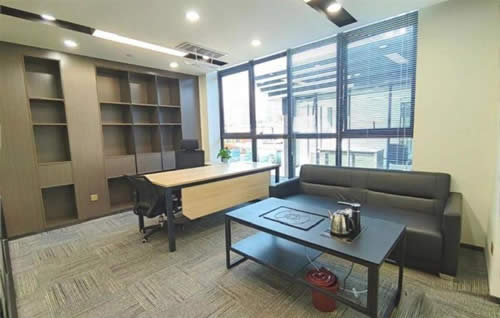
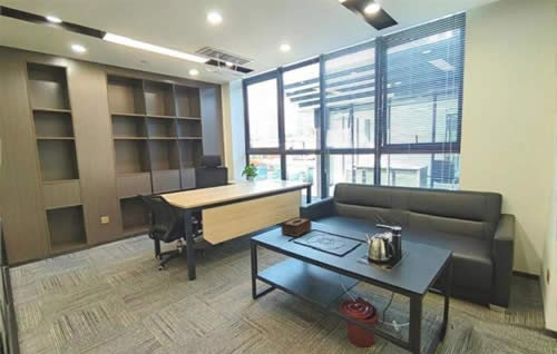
+ tissue box (296, 226)
